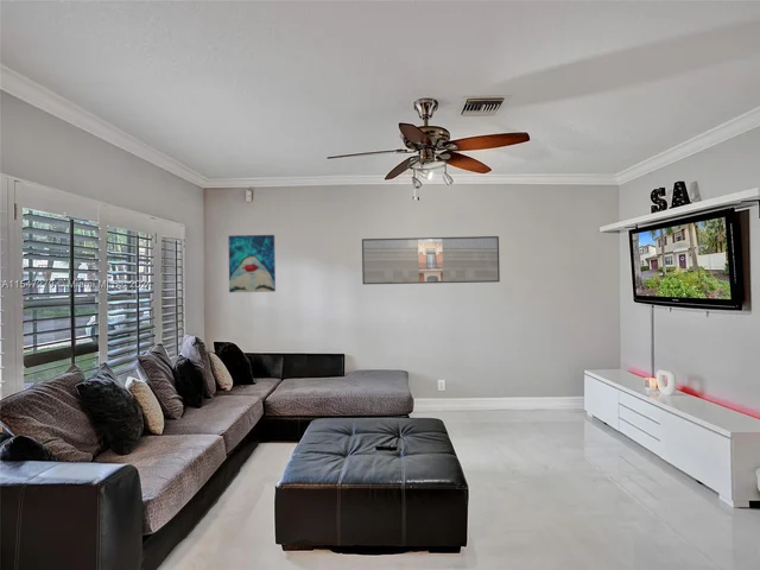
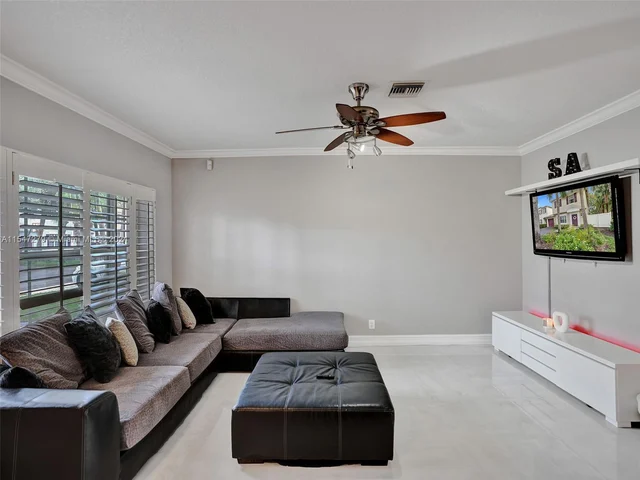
- wall art (252, 264)
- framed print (430, 260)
